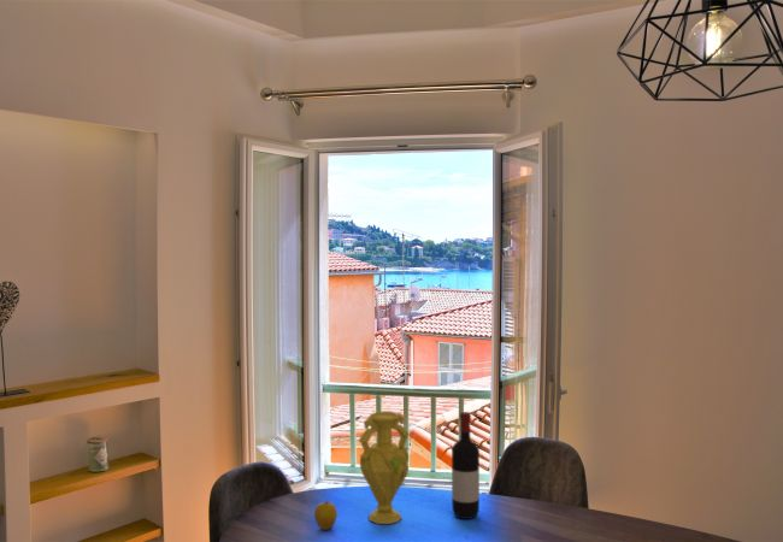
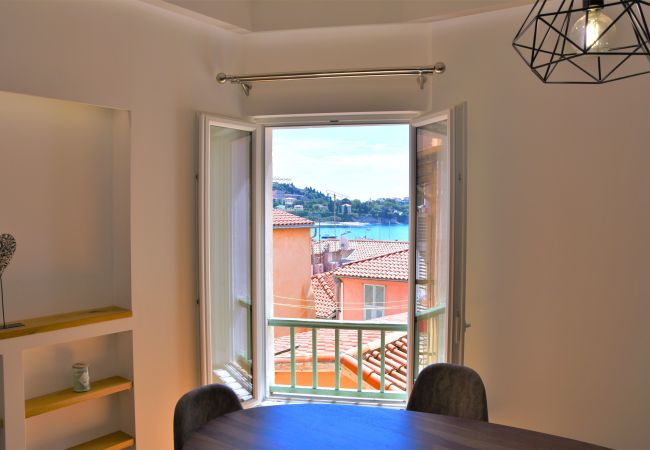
- vase (384, 465)
- wine bottle (465, 464)
- apple (325, 514)
